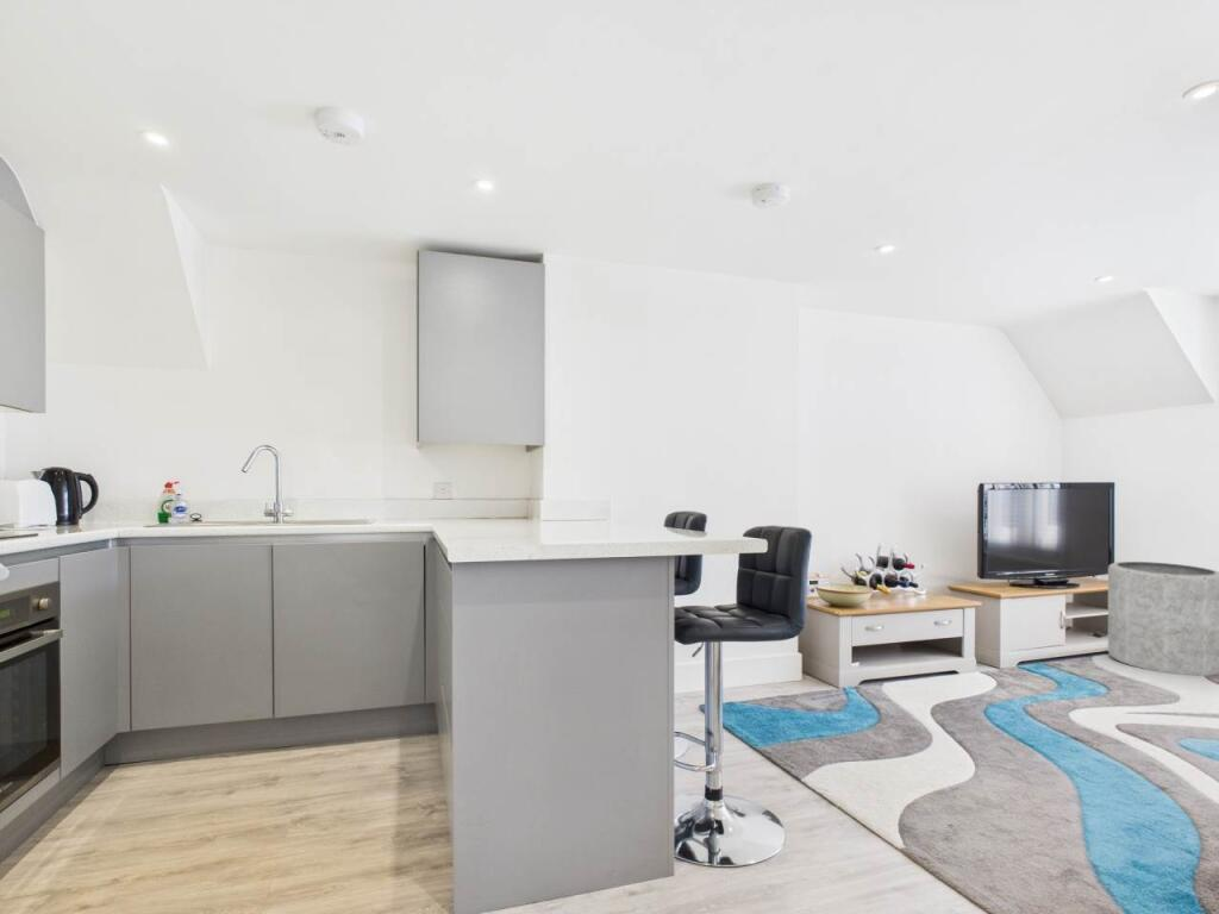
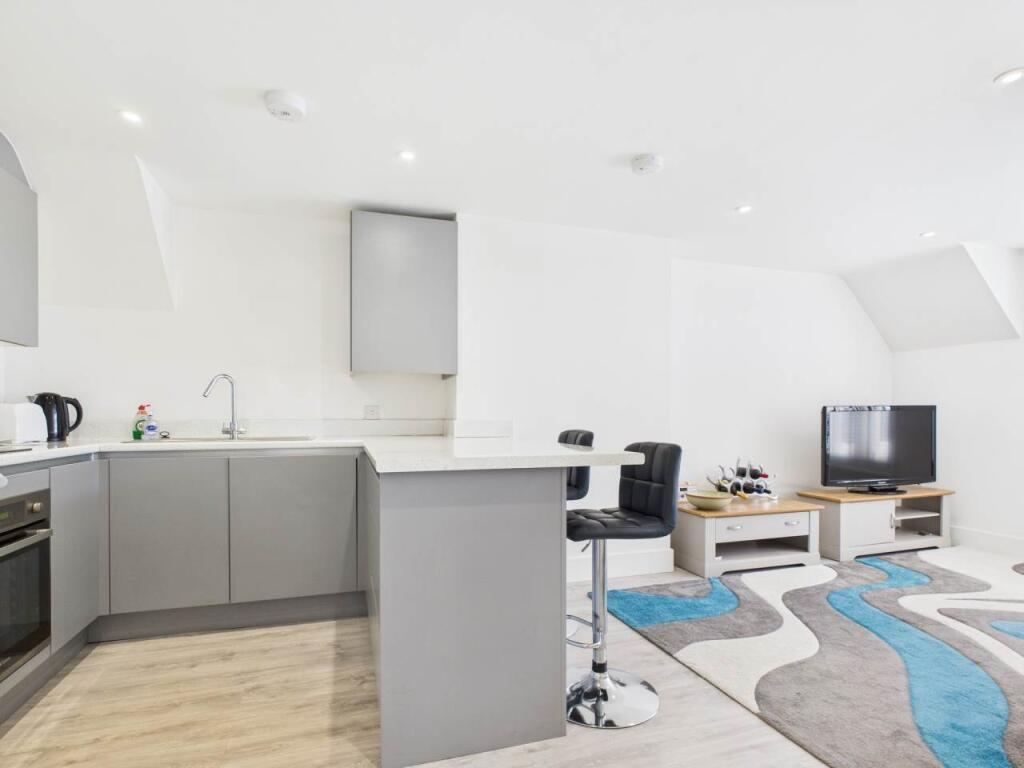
- planter (1164, 615)
